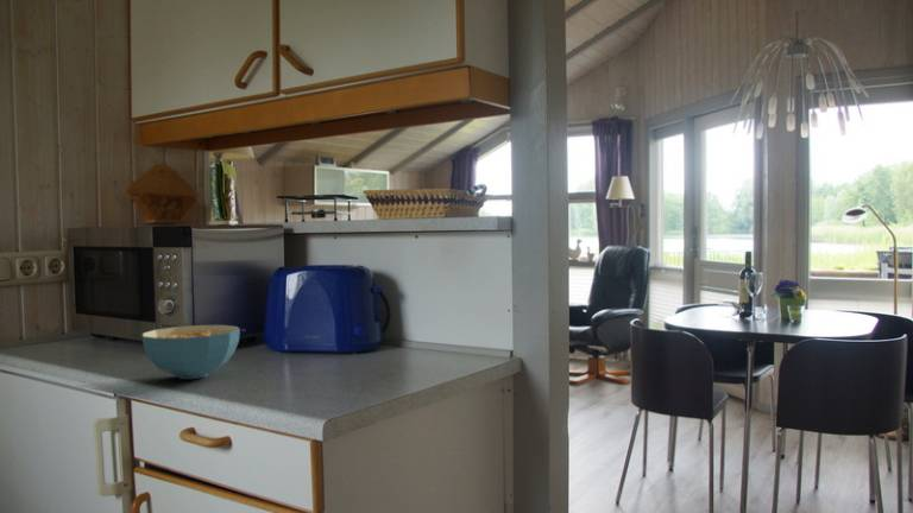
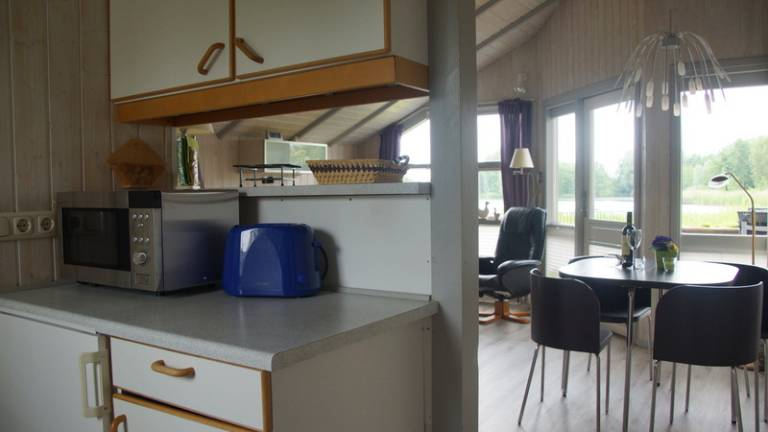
- cereal bowl (191, 353)
